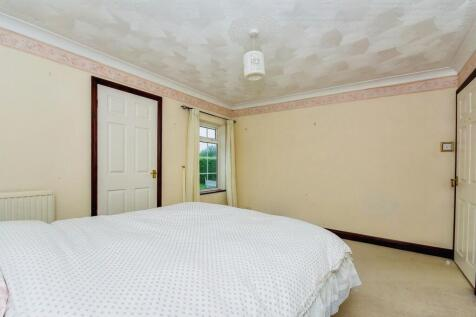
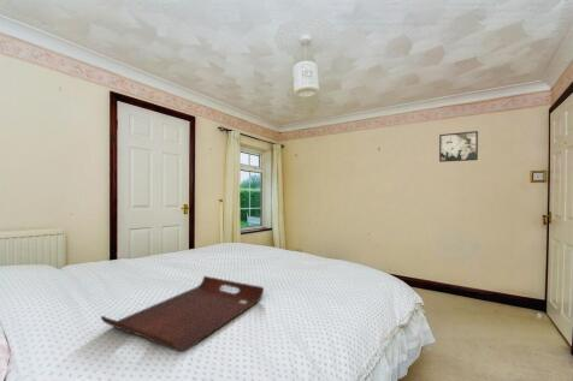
+ serving tray (193, 305)
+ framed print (457, 147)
